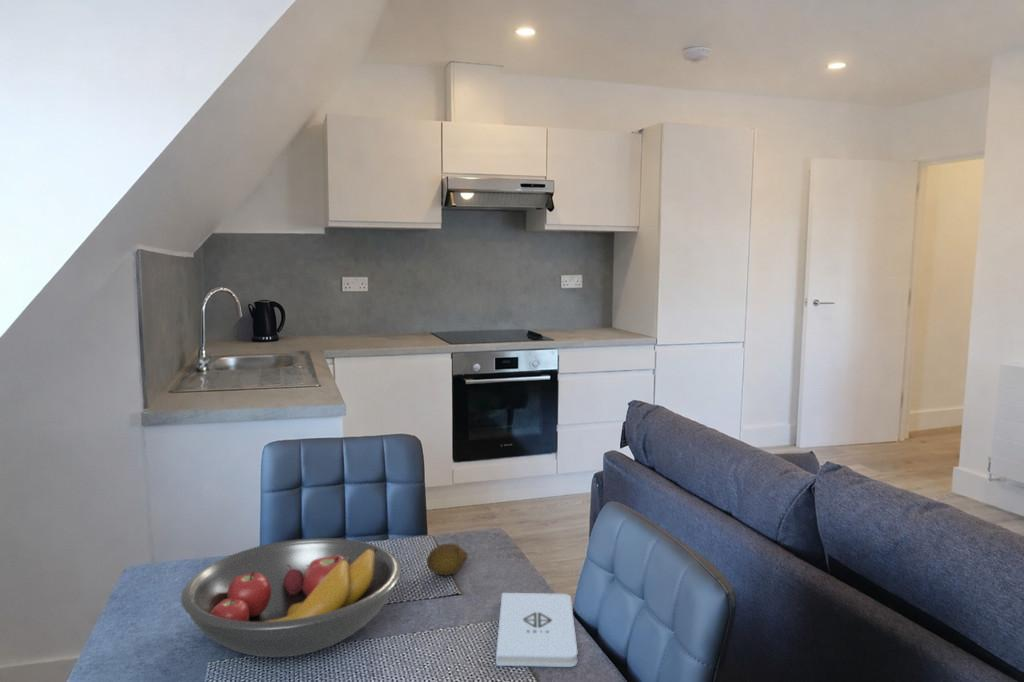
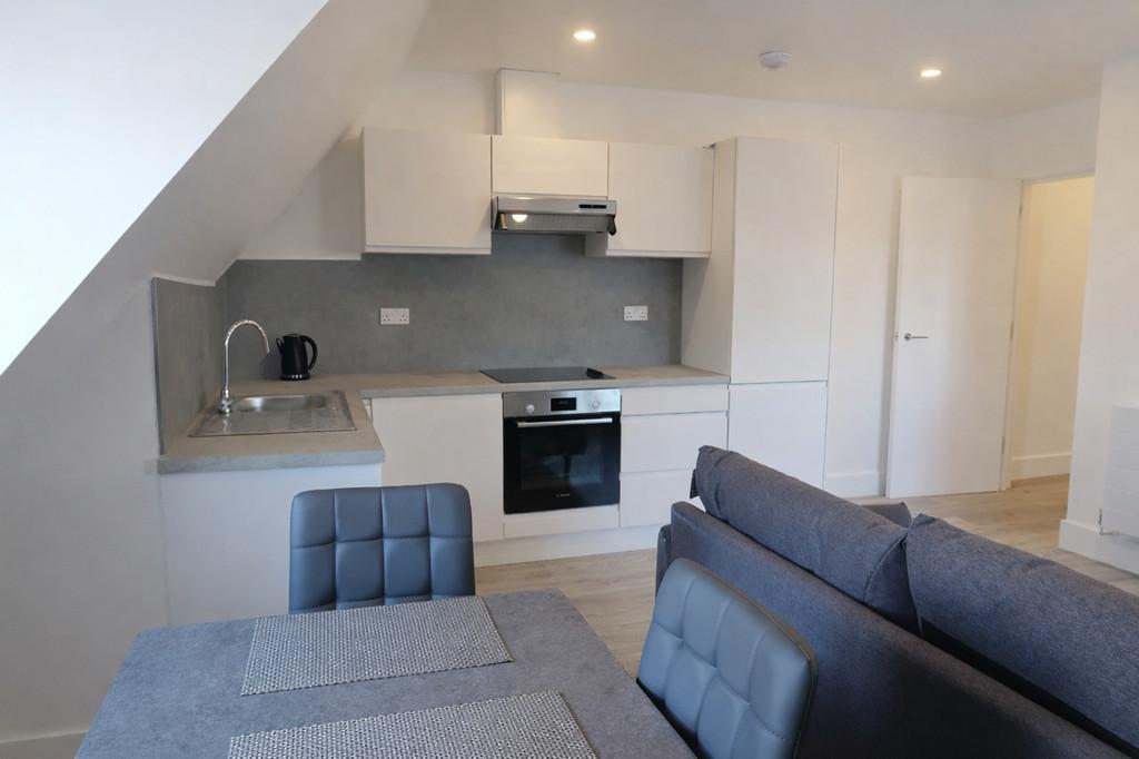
- fruit (447, 559)
- notepad (536, 626)
- fruit bowl (296, 595)
